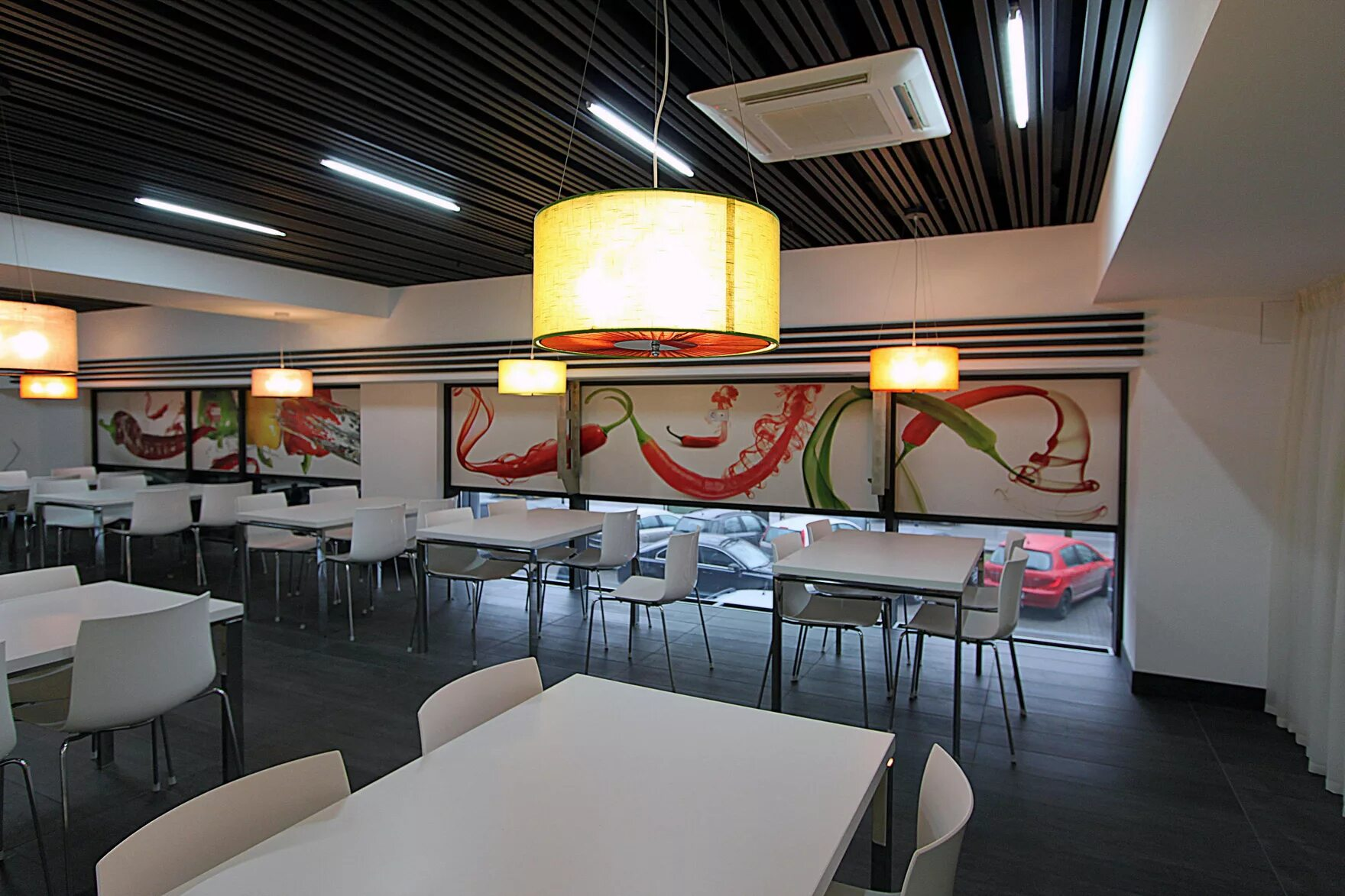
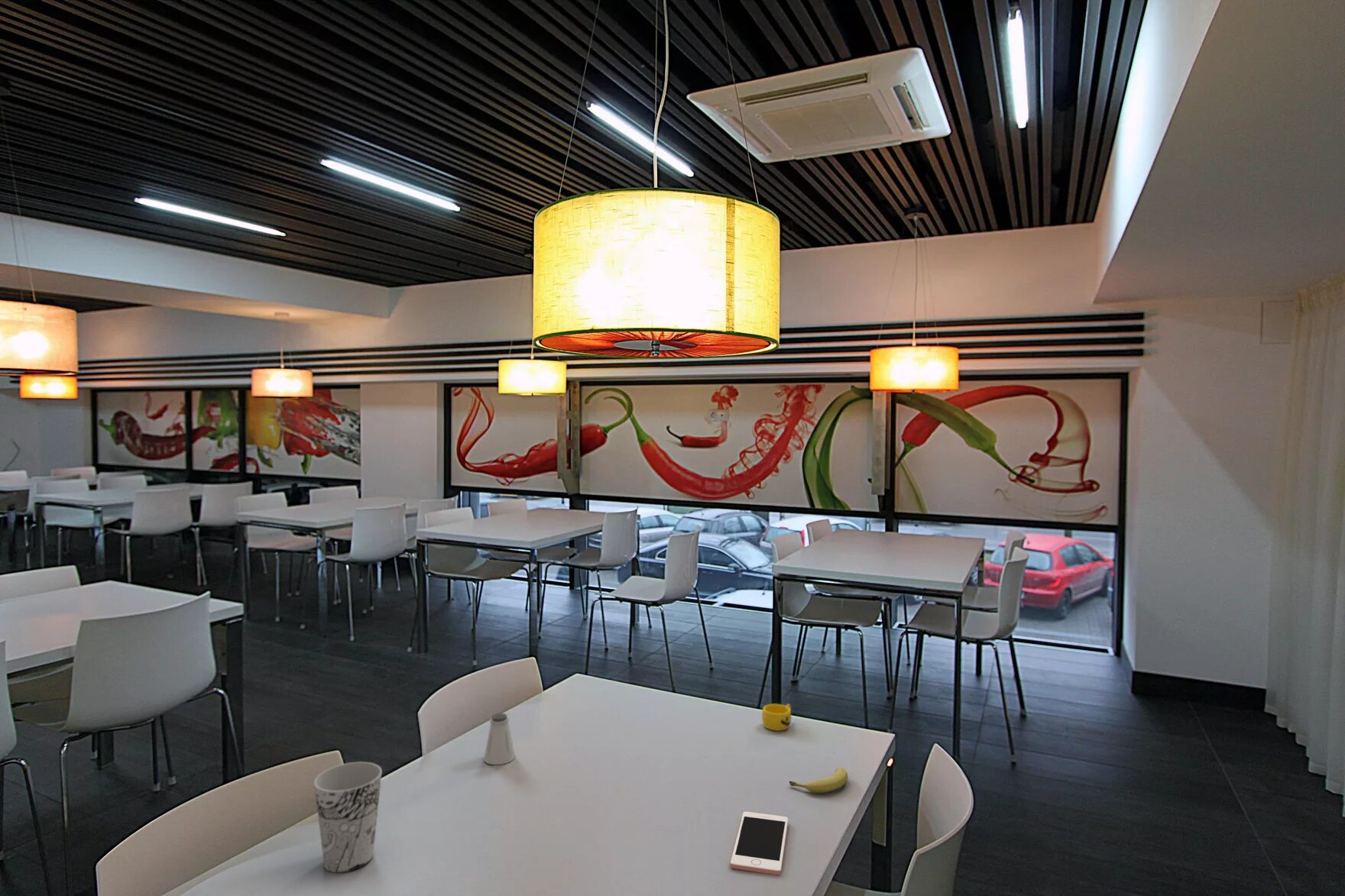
+ cell phone (760, 841)
+ saltshaker (499, 736)
+ cup (348, 817)
+ cup (779, 716)
+ fruit (824, 779)
